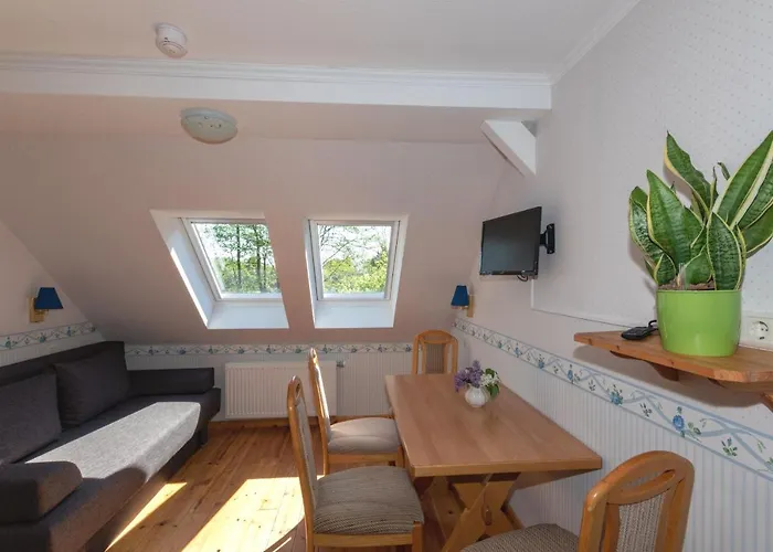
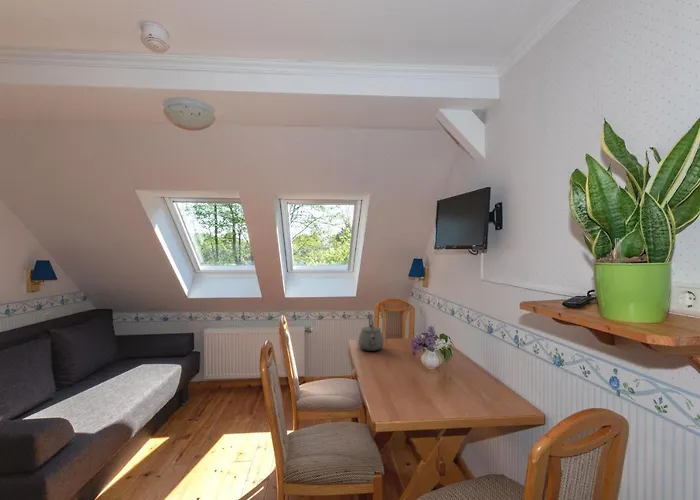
+ tea kettle (371, 334)
